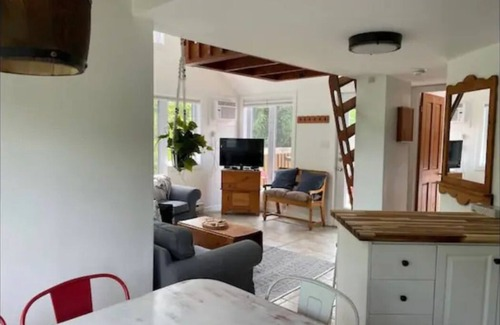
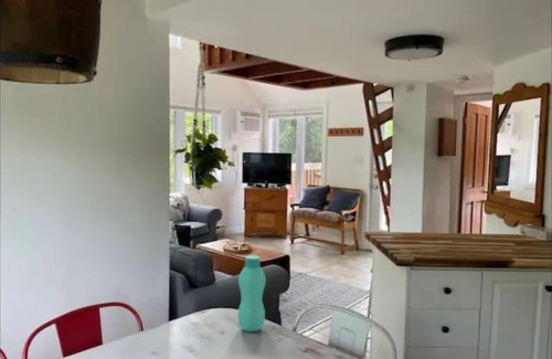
+ bottle (252, 292)
